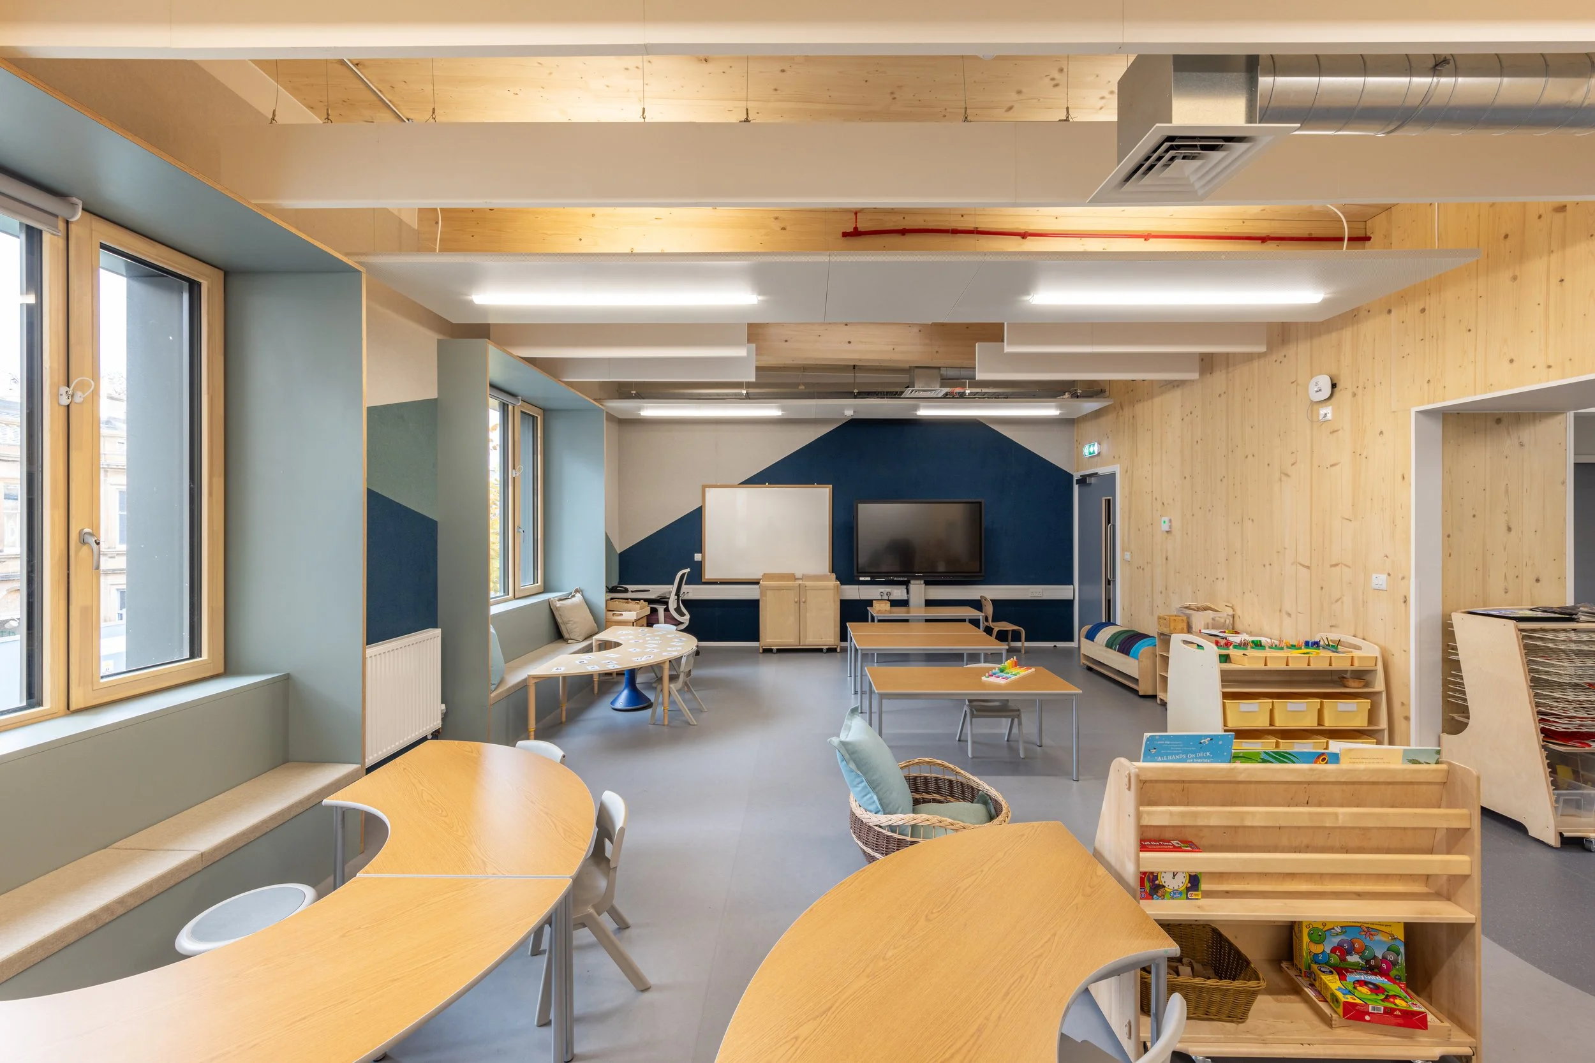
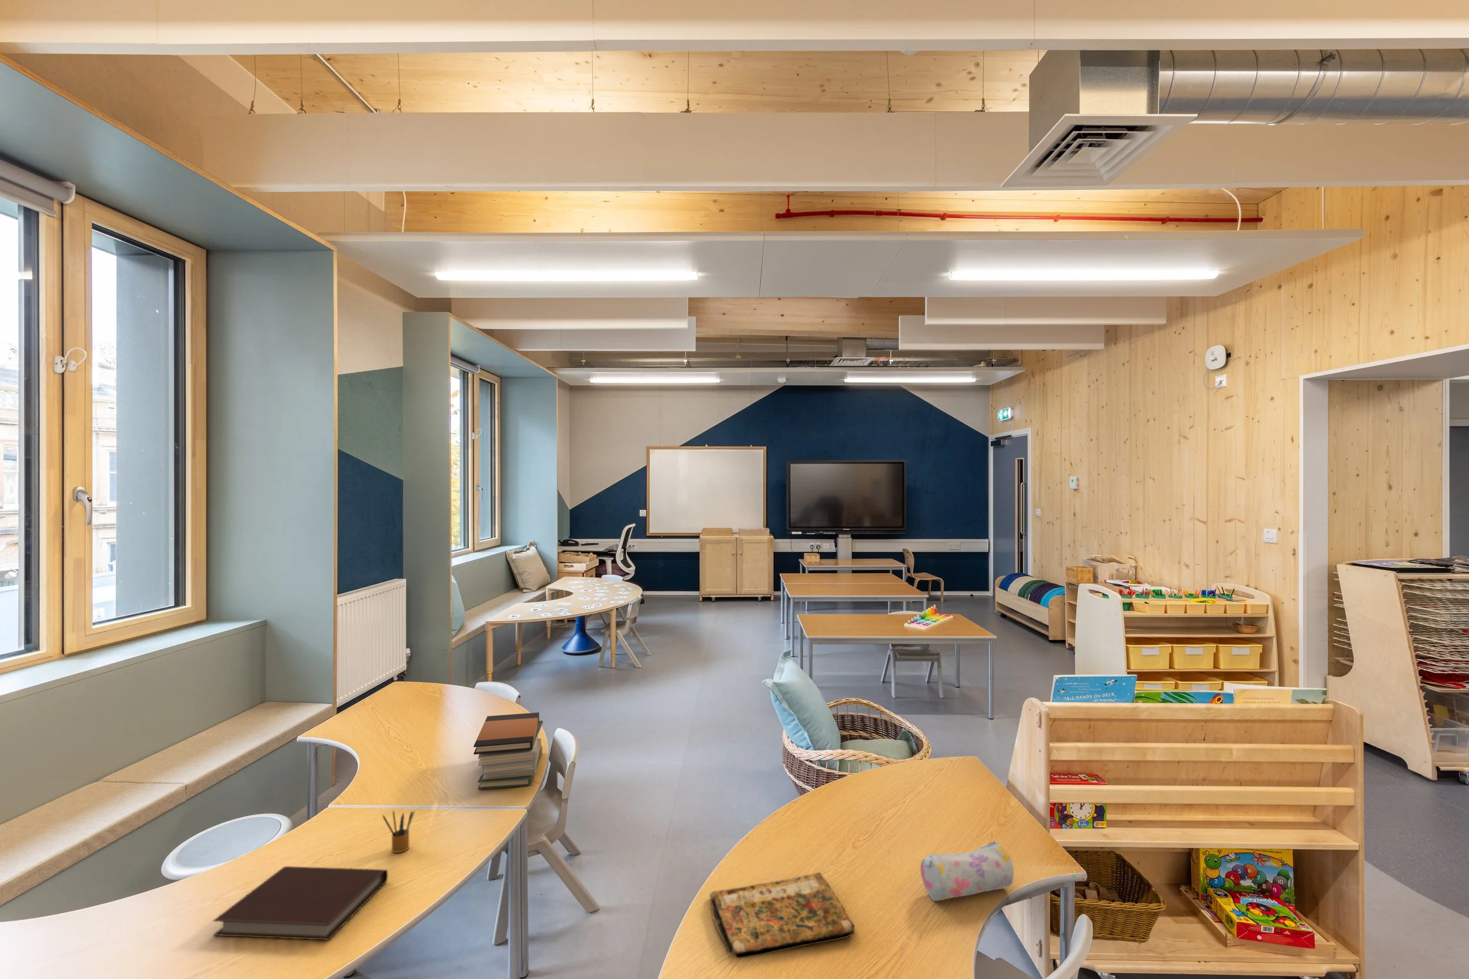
+ book (778, 909)
+ pencil case (967, 871)
+ book stack (510, 750)
+ pencil box (399, 829)
+ notebook (306, 899)
